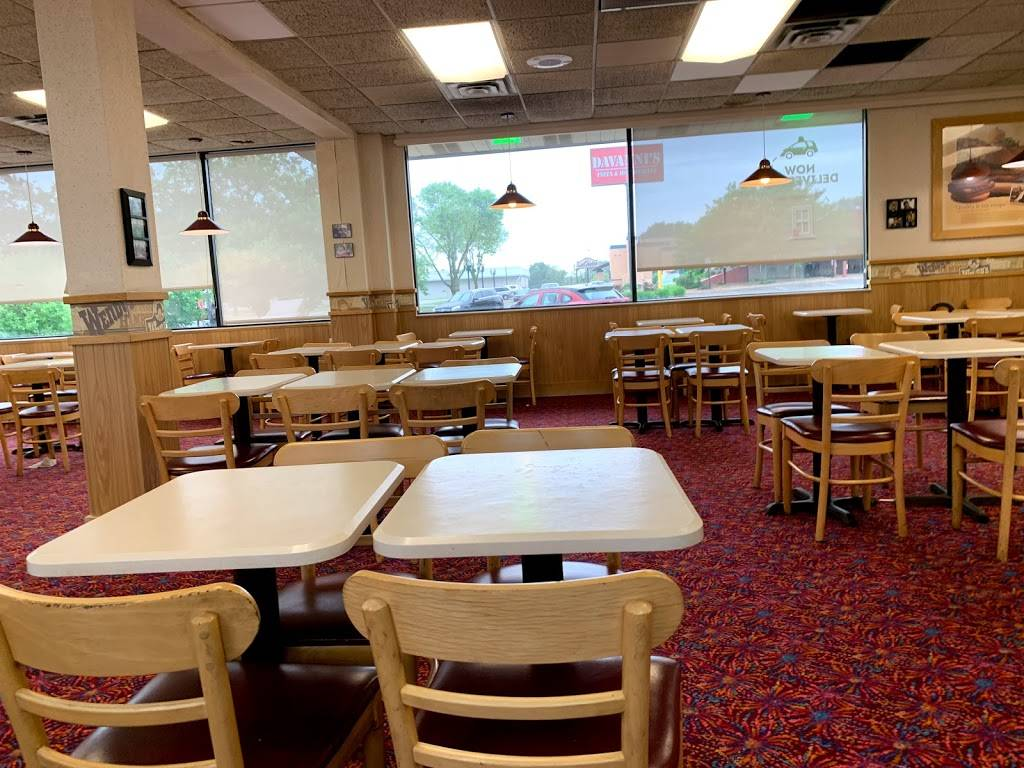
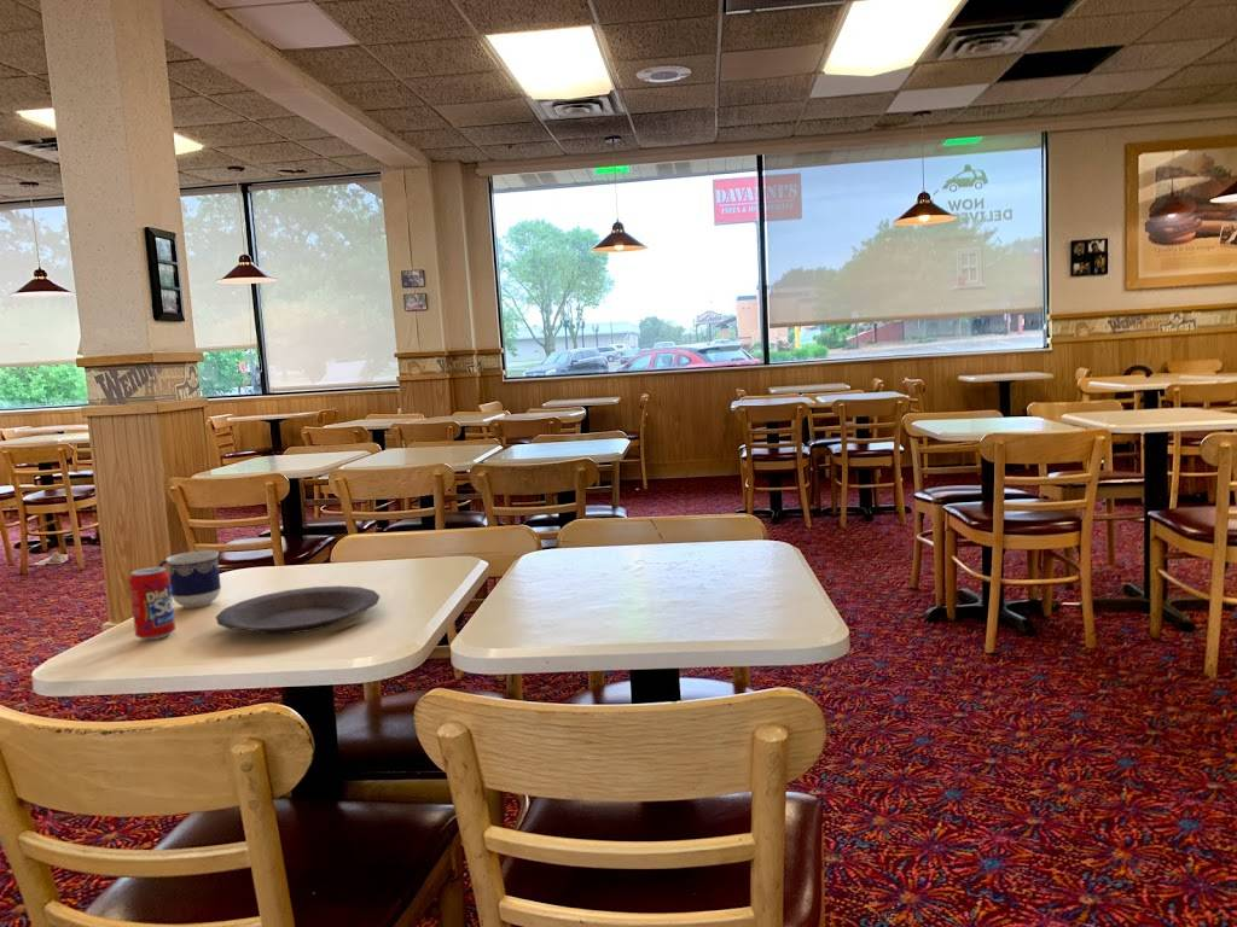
+ beverage can (152, 602)
+ cup (188, 579)
+ plate (300, 612)
